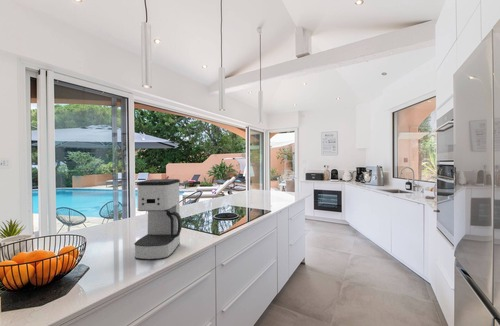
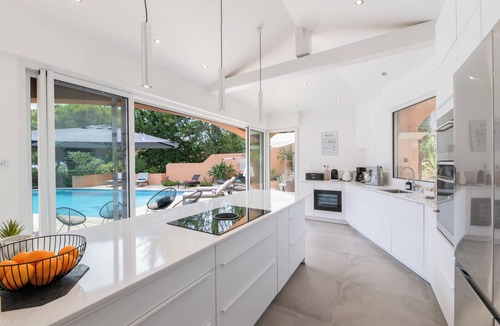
- coffee maker (161, 215)
